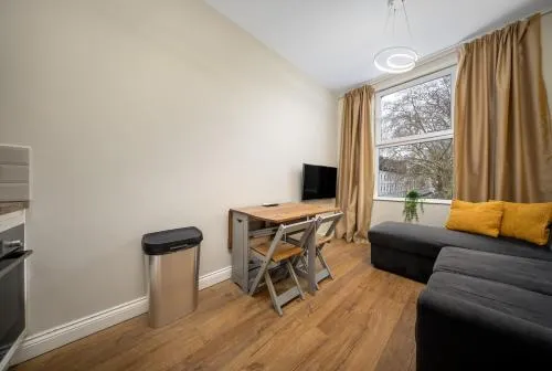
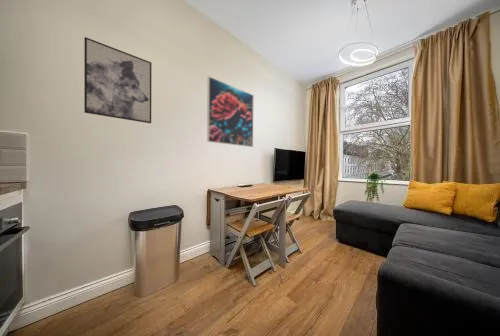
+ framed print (232, 115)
+ wall art (121, 85)
